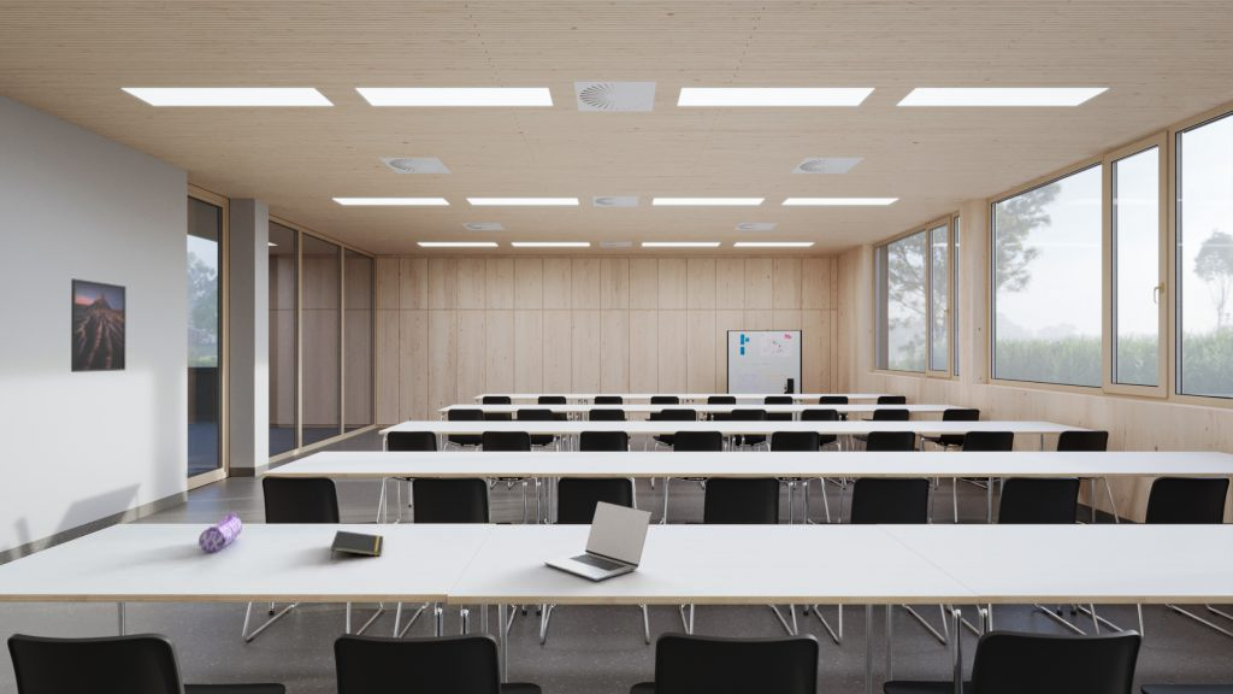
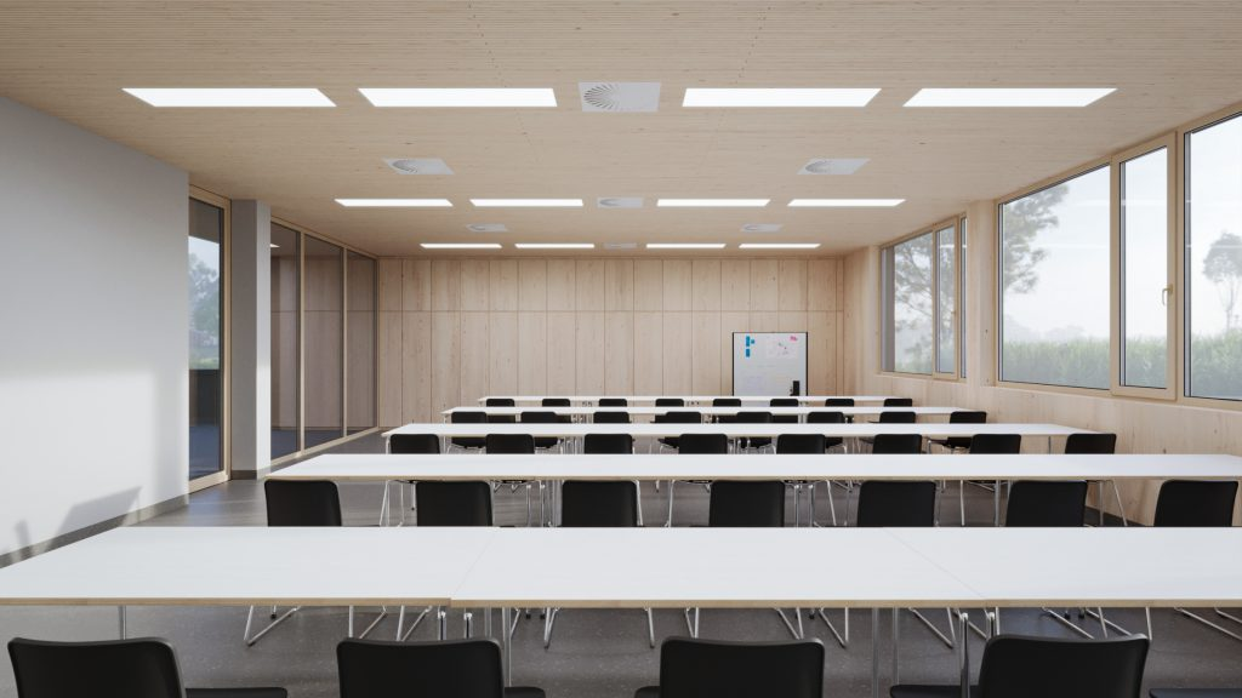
- pencil case (220, 533)
- notepad (358, 542)
- laptop (597, 537)
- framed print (99, 327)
